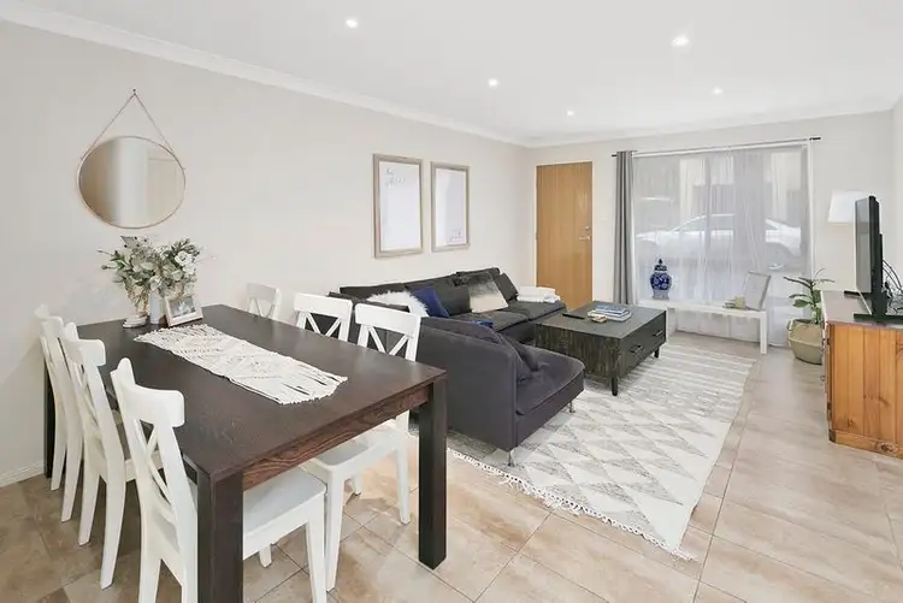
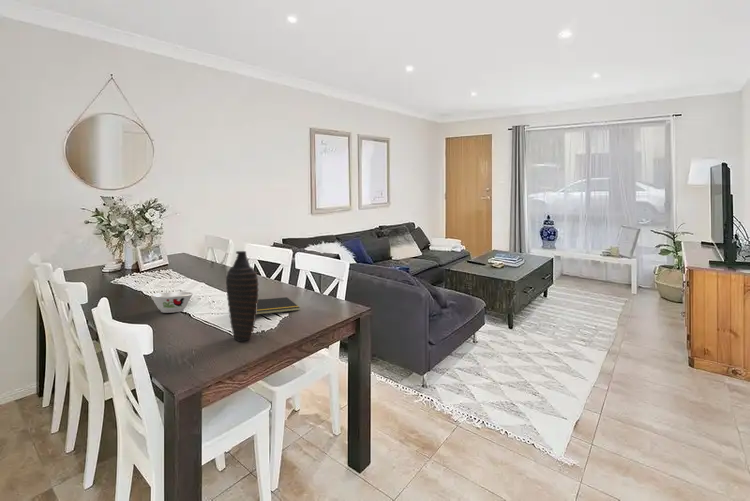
+ bowl (172, 302)
+ notepad (270, 305)
+ decorative vase (241, 295)
